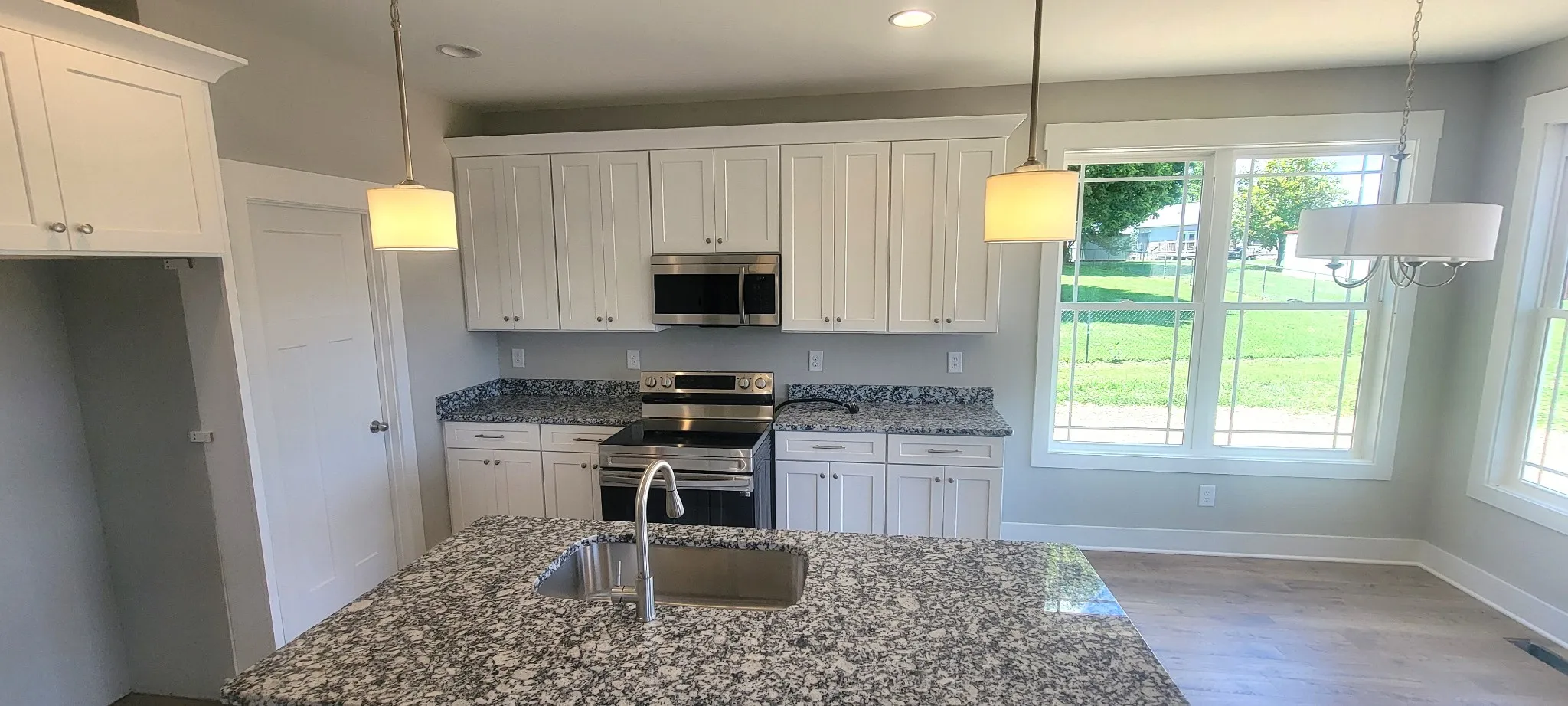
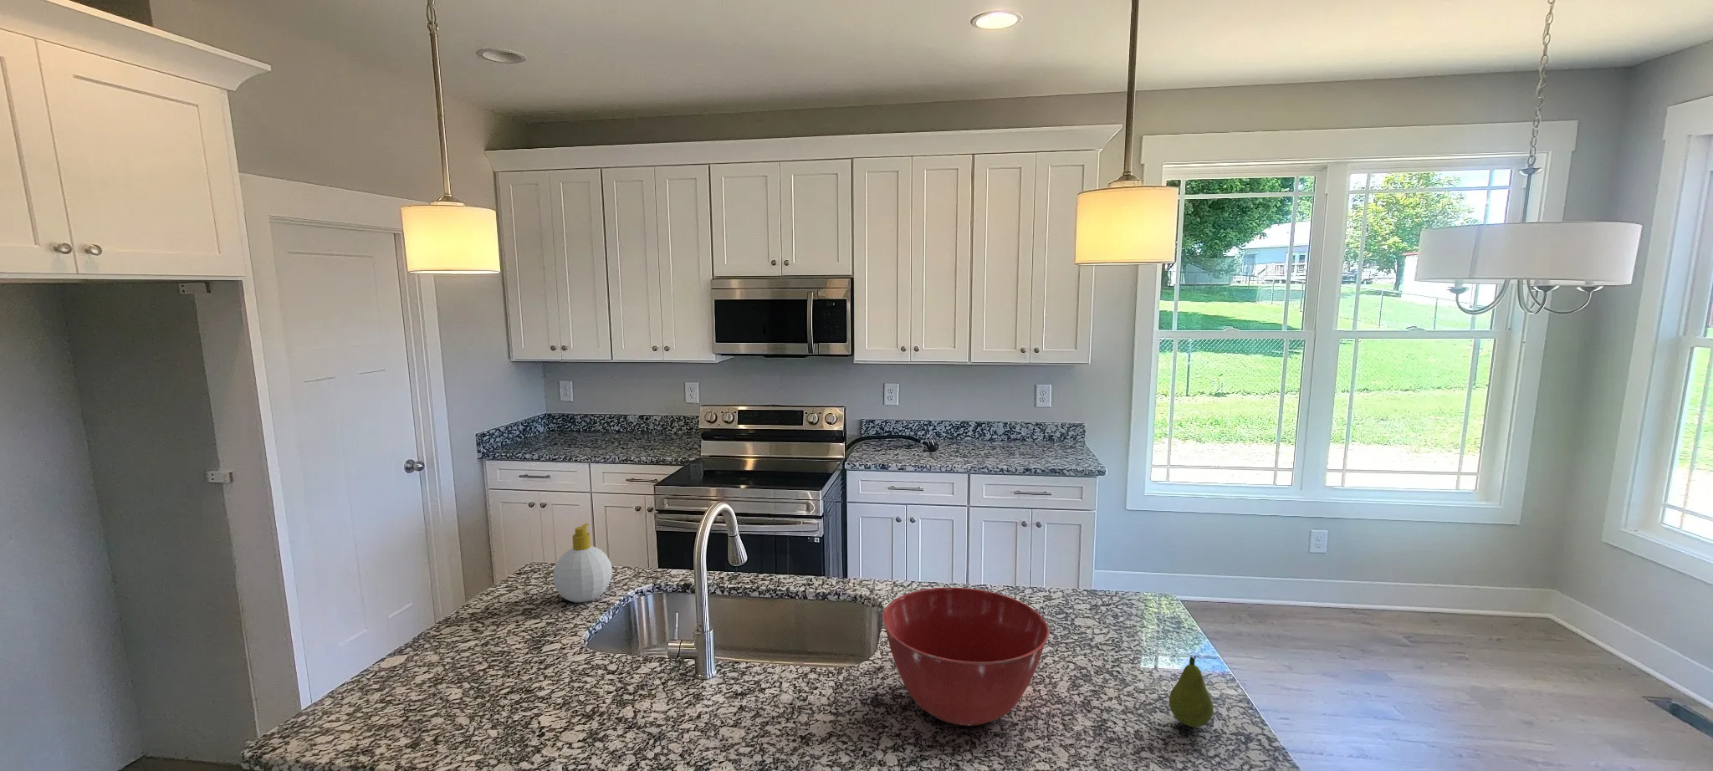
+ fruit (1191, 689)
+ soap bottle (582, 562)
+ mixing bowl (964, 661)
